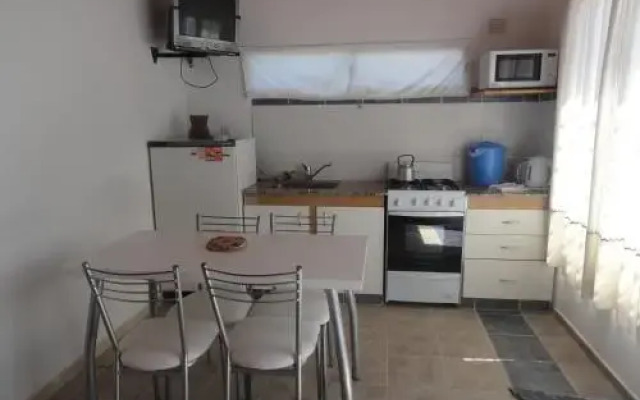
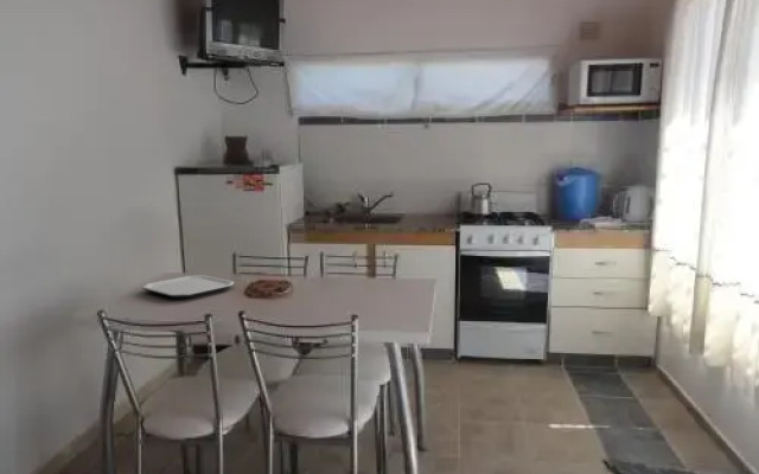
+ plate (189, 287)
